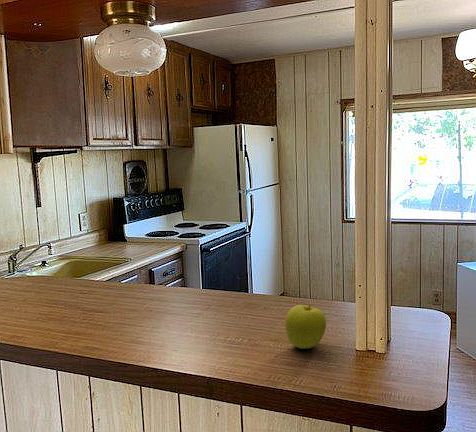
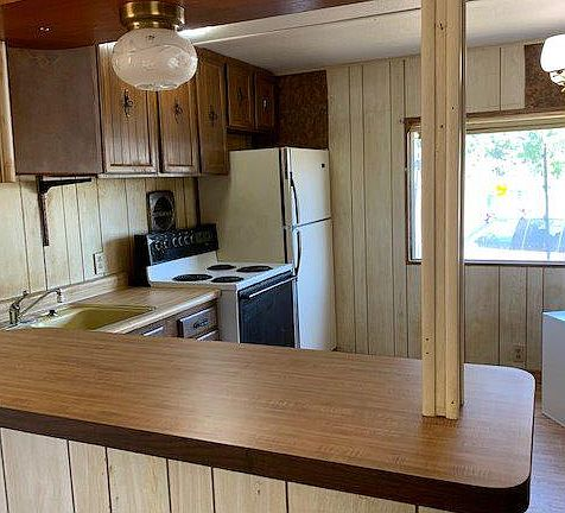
- fruit (305, 326)
